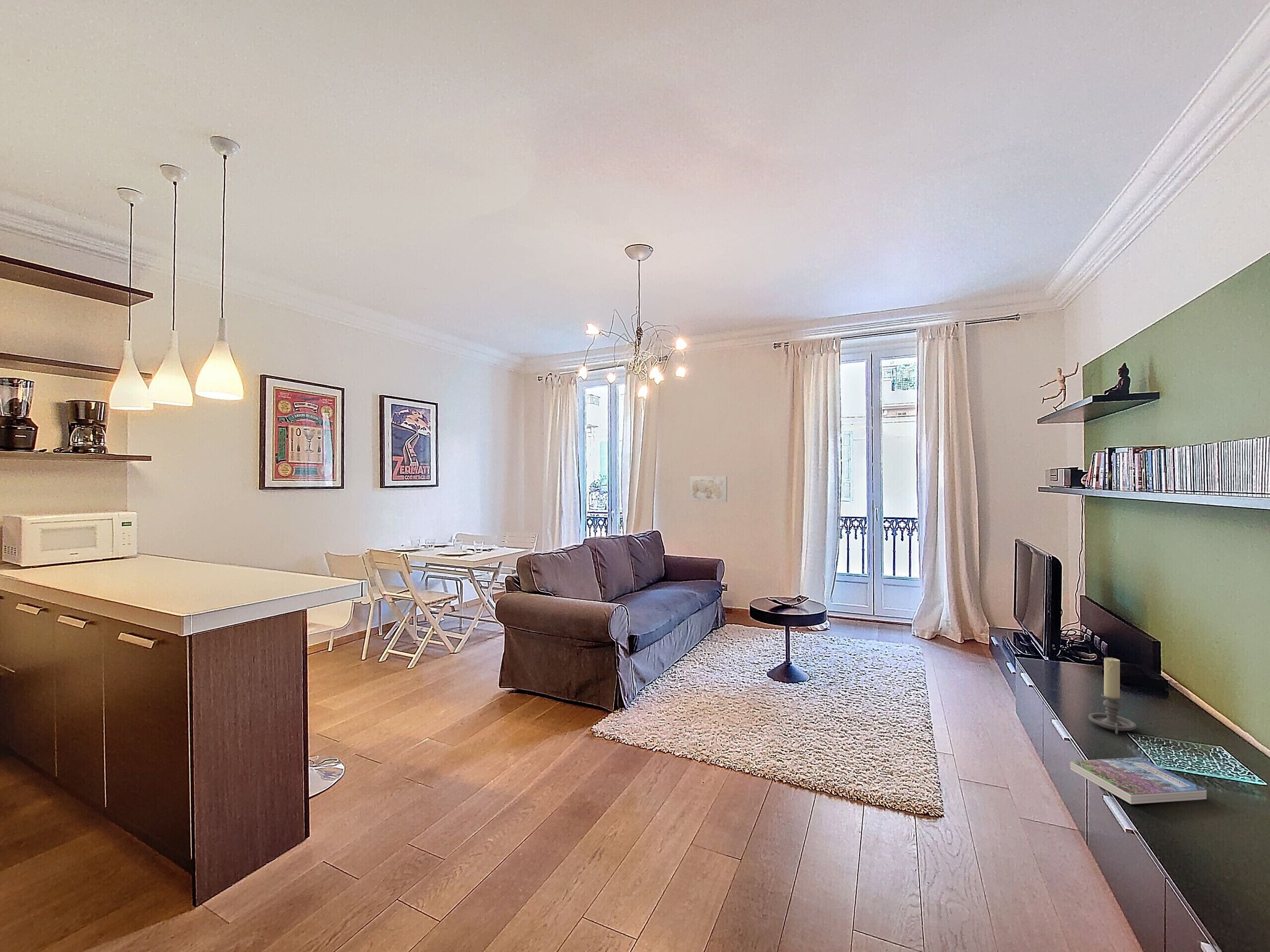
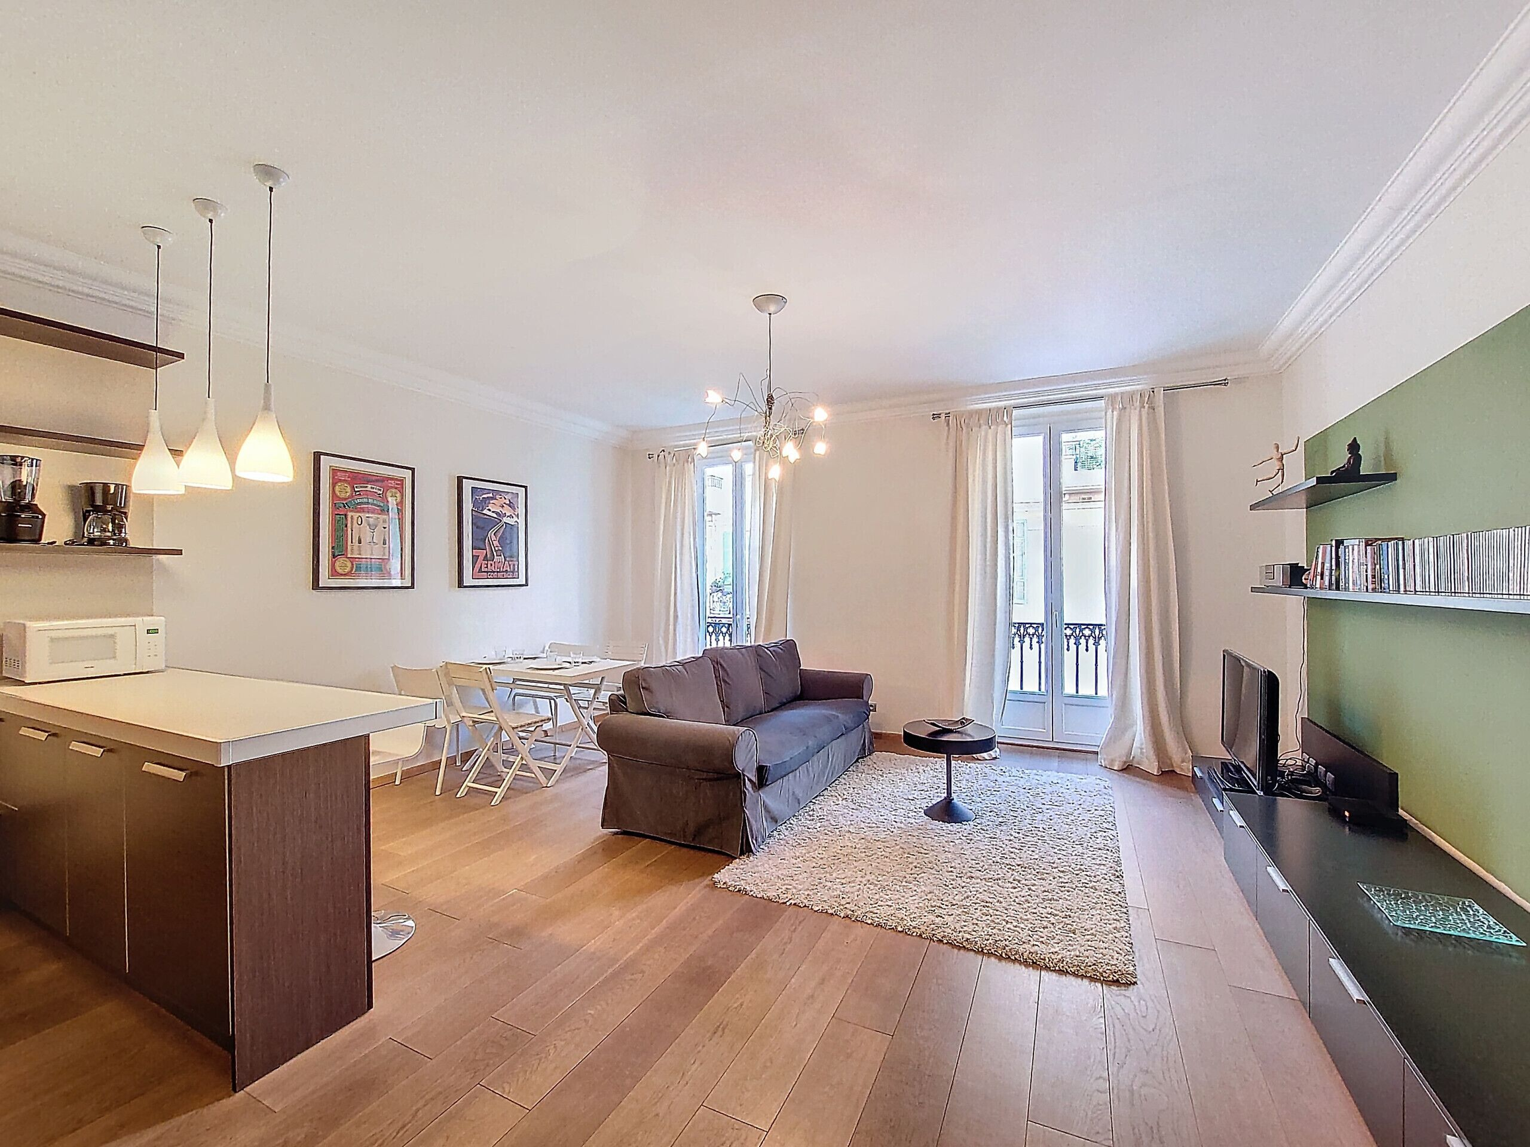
- candle holder (1112, 693)
- wall art (708, 489)
- book (1135, 779)
